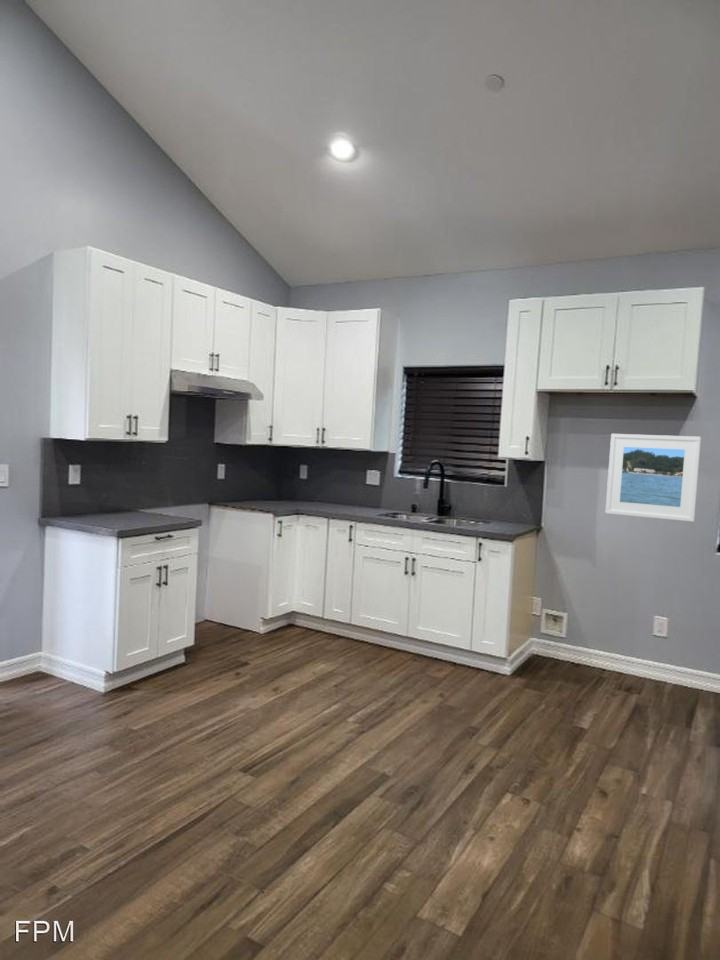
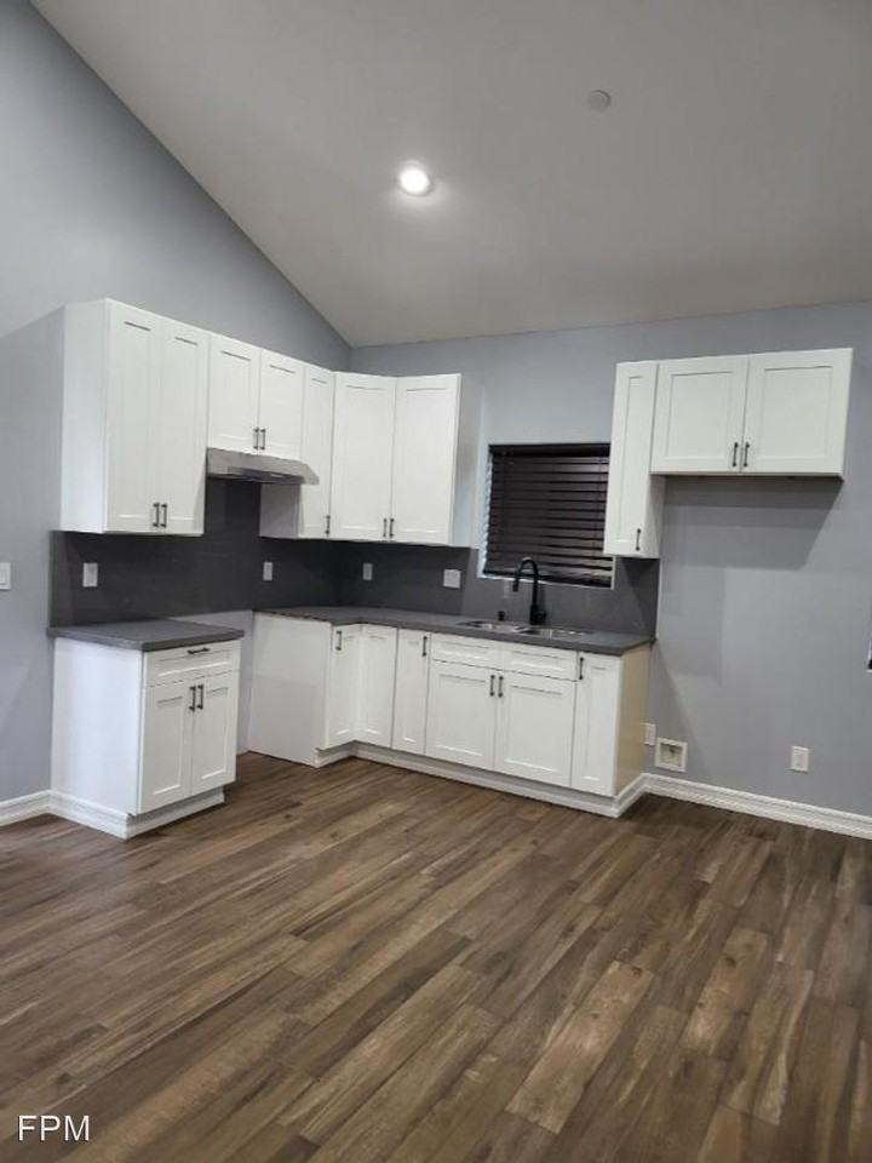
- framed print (651, 476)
